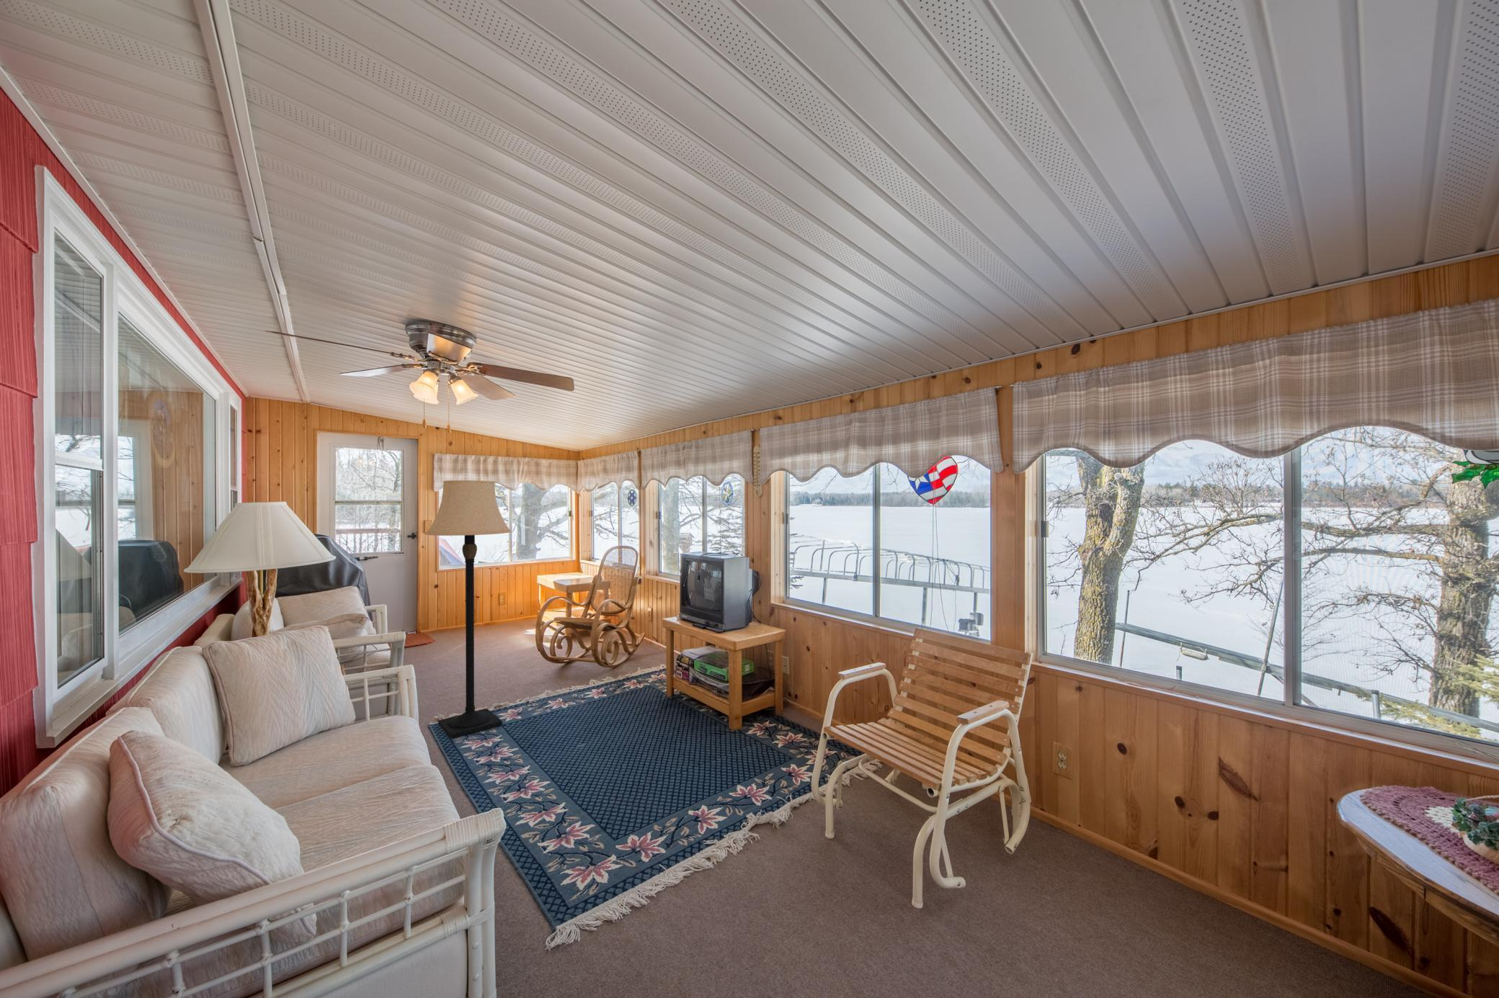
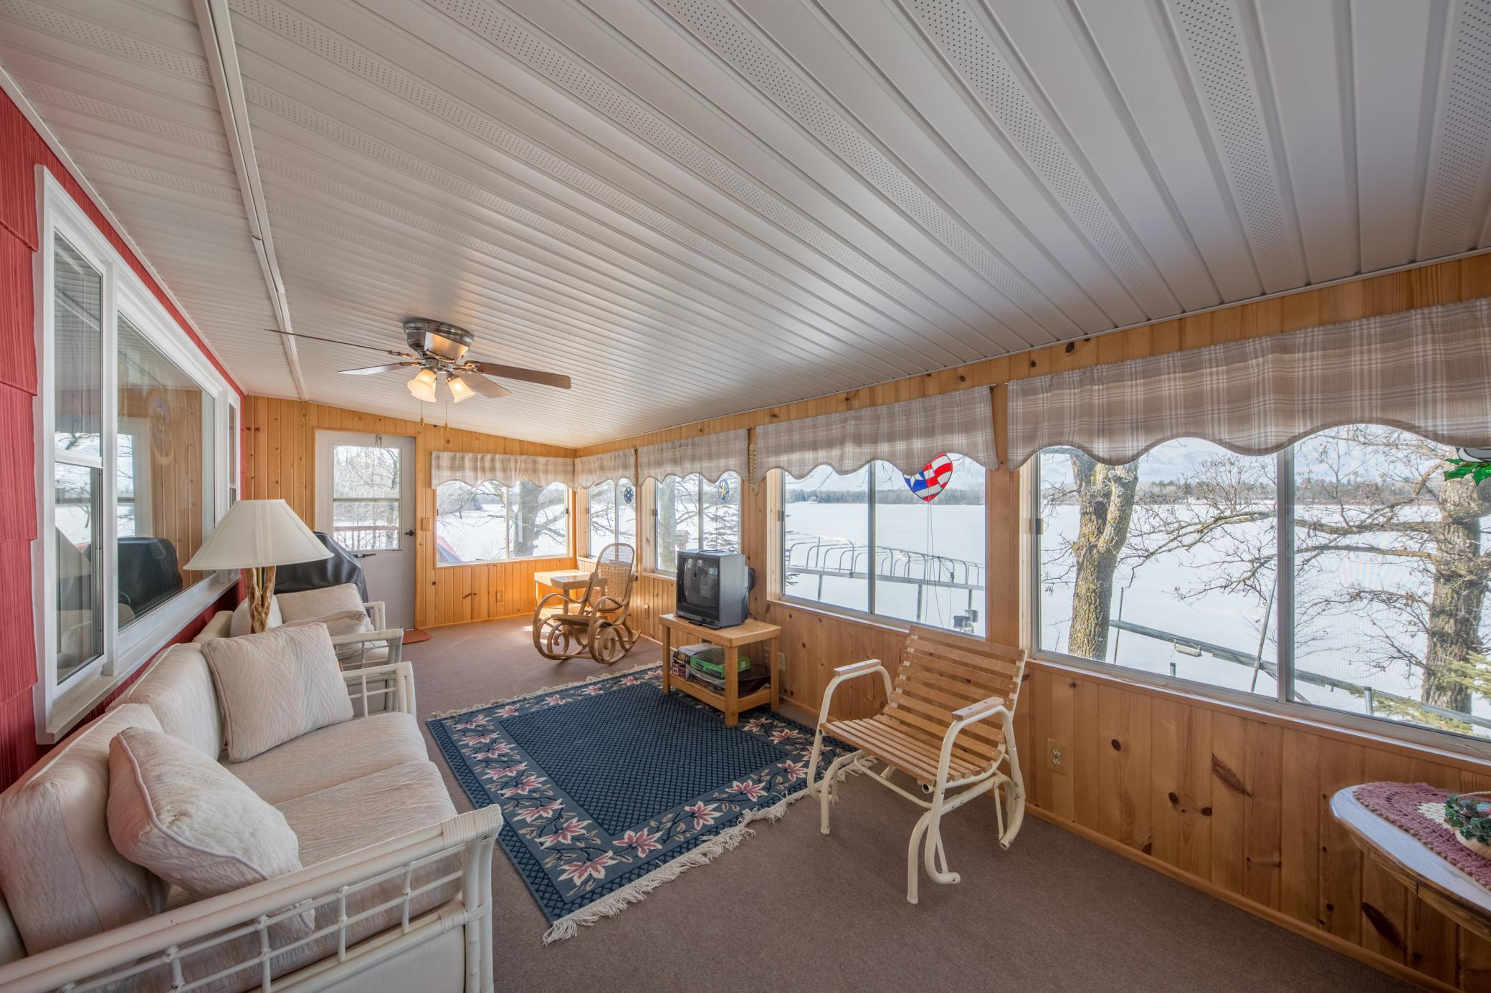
- lamp (469, 603)
